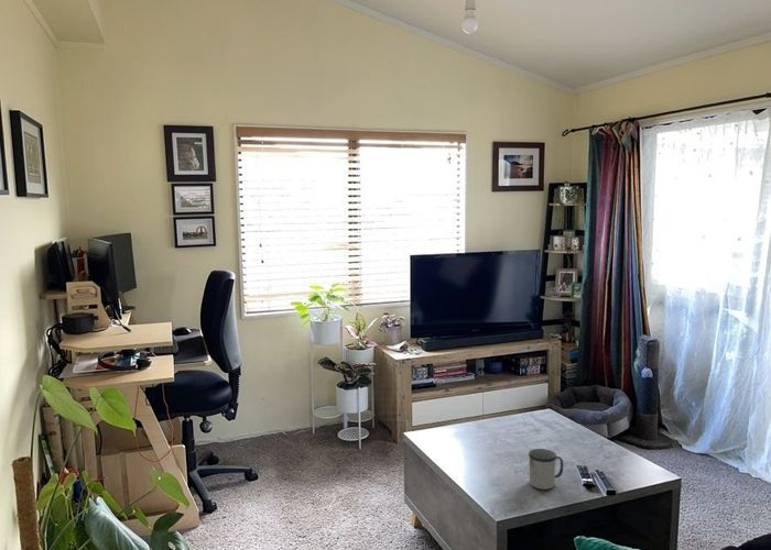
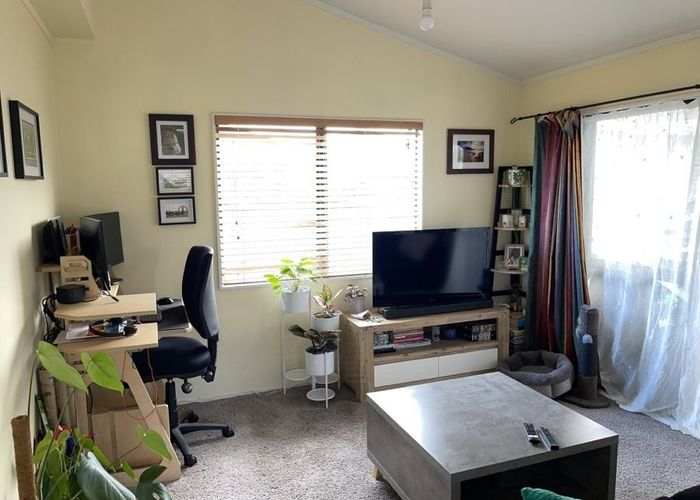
- mug (544, 469)
